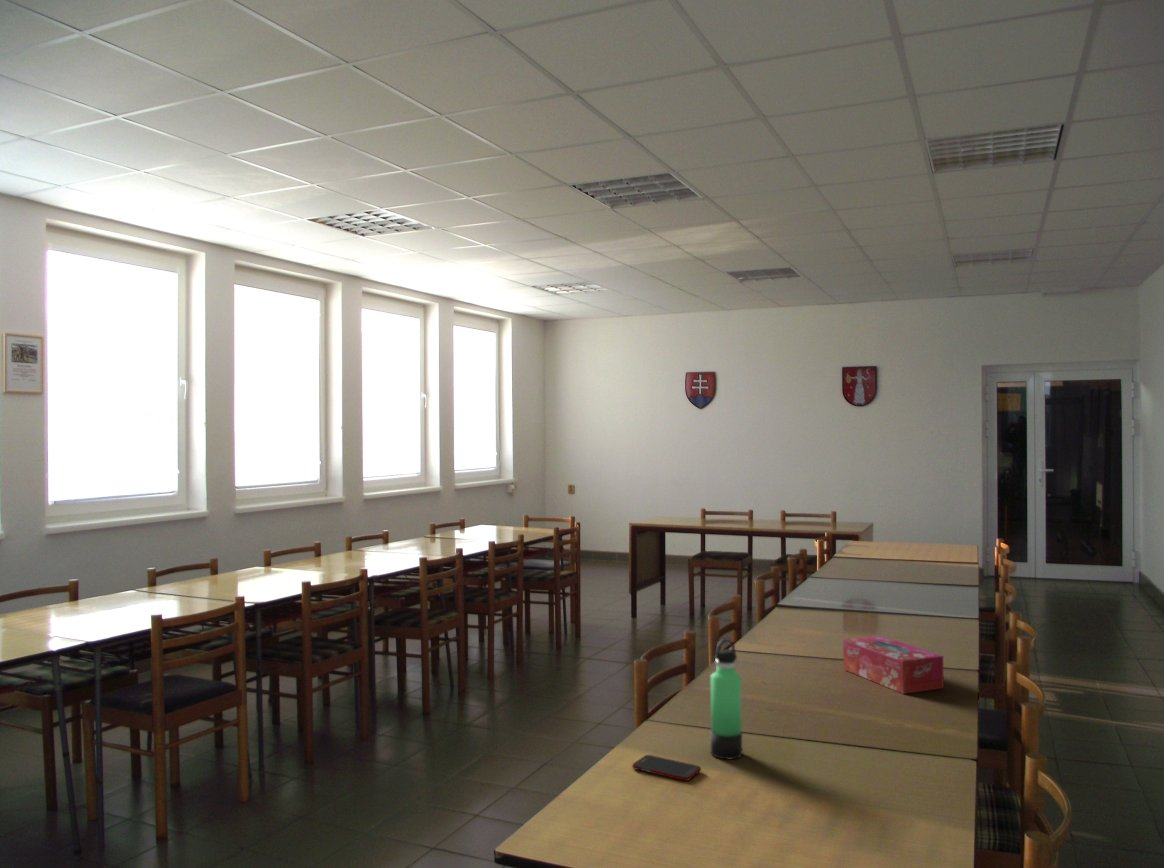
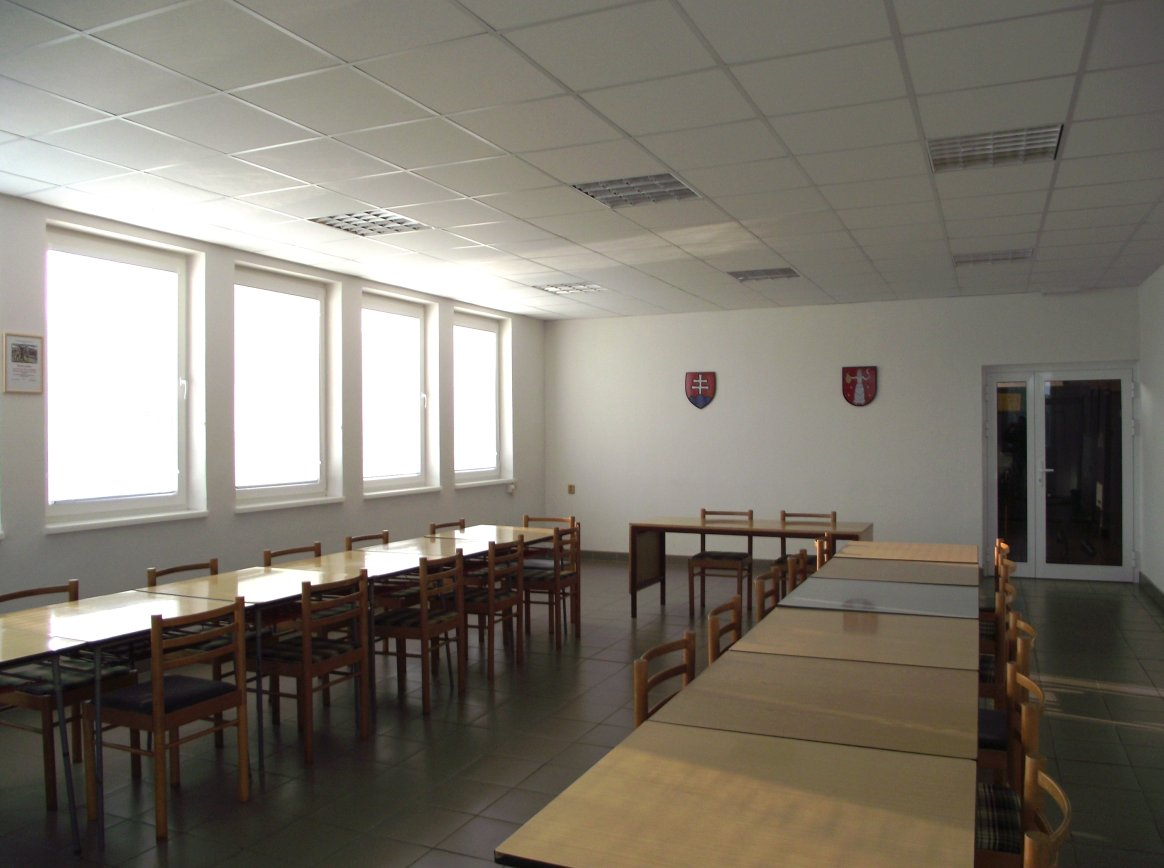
- tissue box (891, 662)
- thermos bottle (726, 696)
- cell phone (666, 767)
